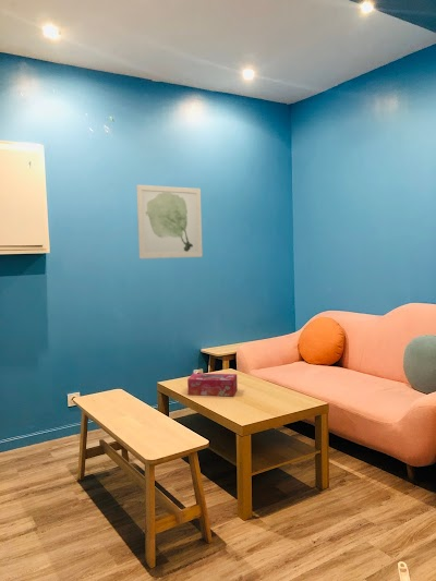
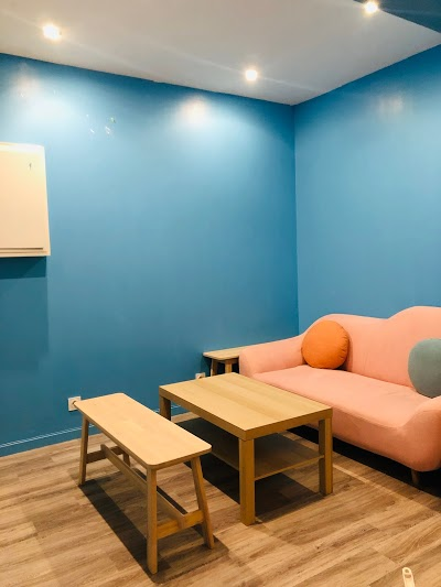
- tissue box (213, 384)
- wall art (170, 222)
